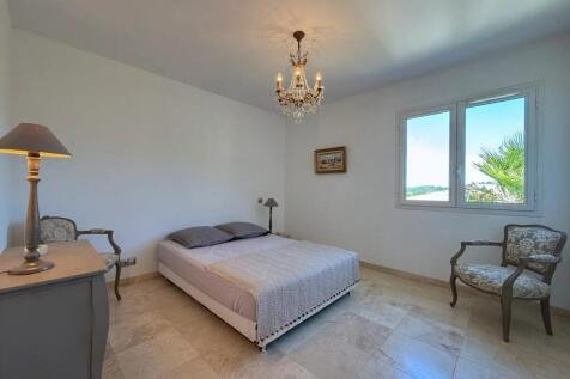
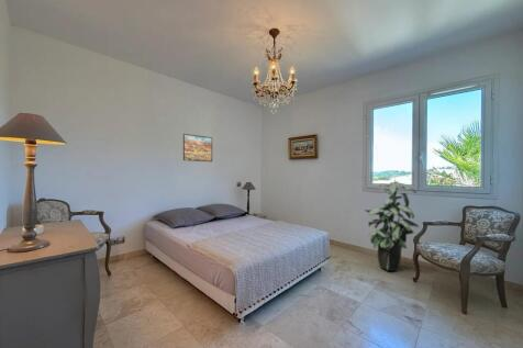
+ indoor plant (389, 222)
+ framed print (198, 148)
